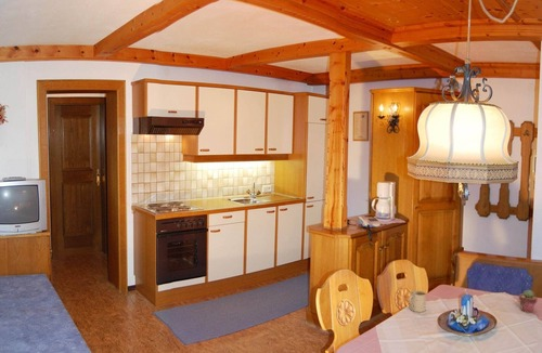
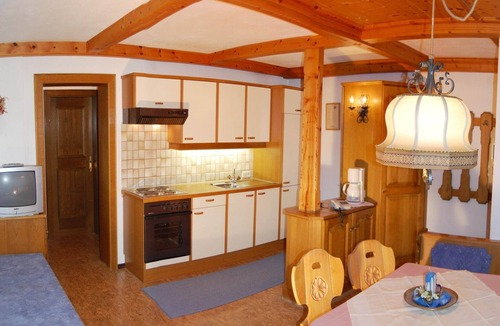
- mug (415, 301)
- potted succulent (528, 300)
